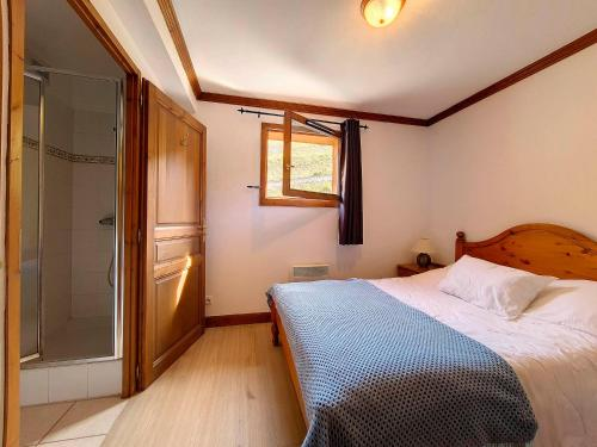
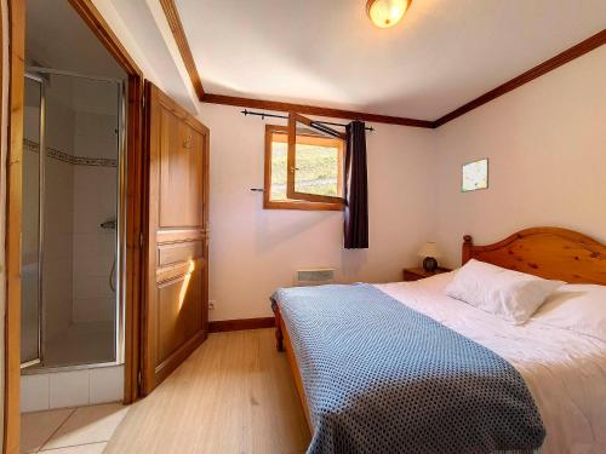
+ wall art (474, 176)
